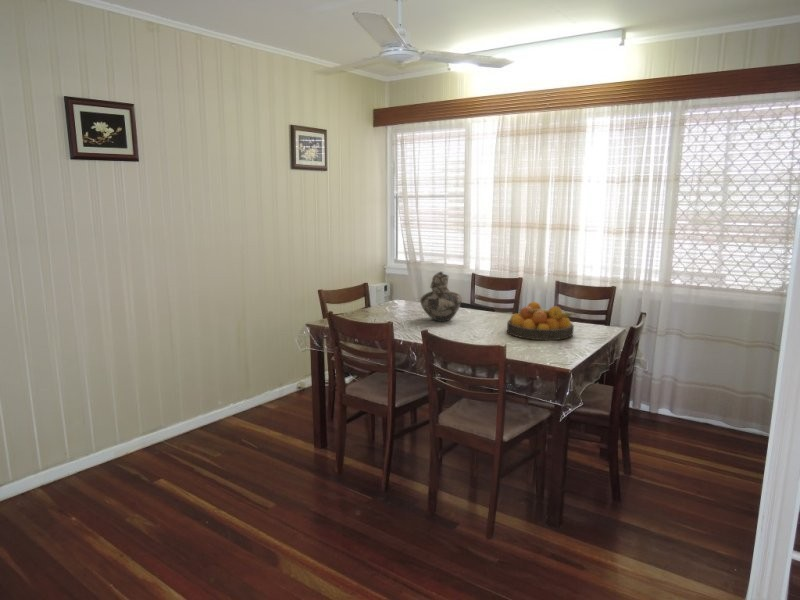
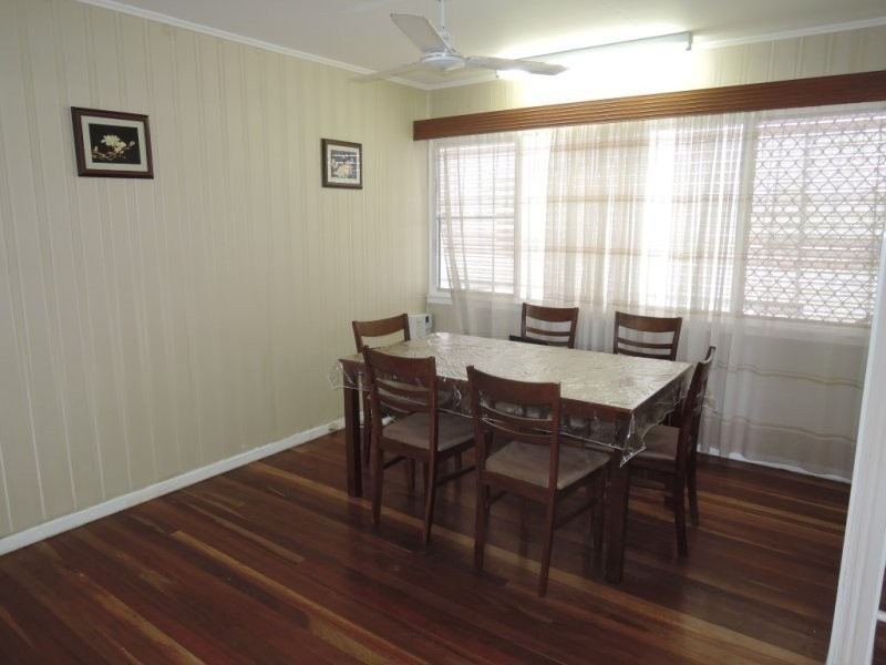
- vase (440, 295)
- fruit bowl (540, 319)
